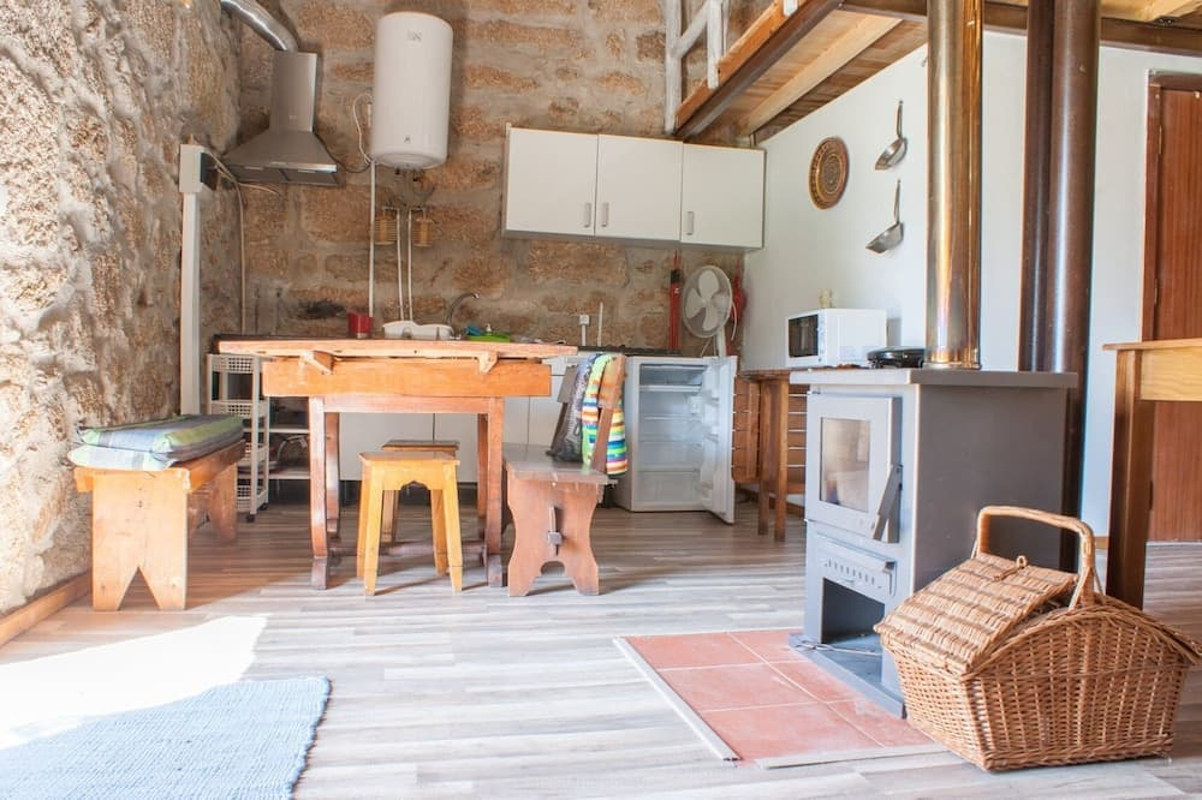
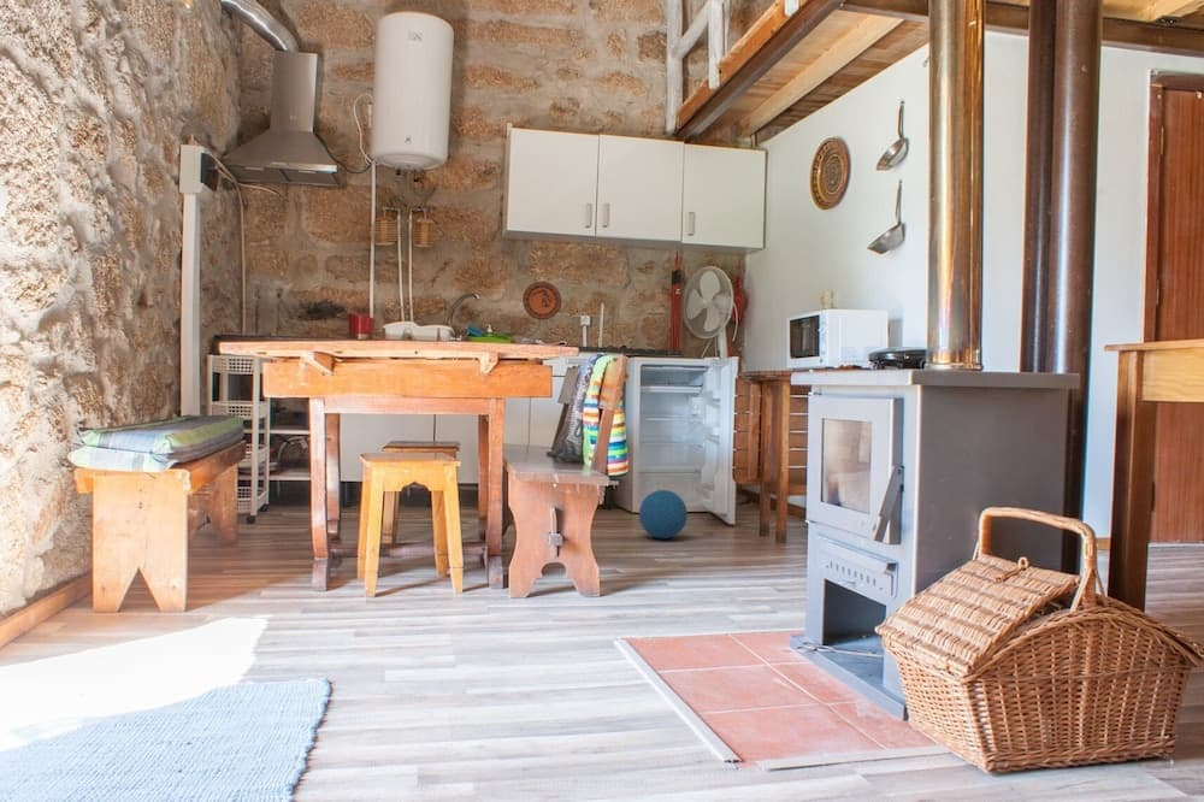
+ ball (662, 514)
+ decorative plate (542, 300)
